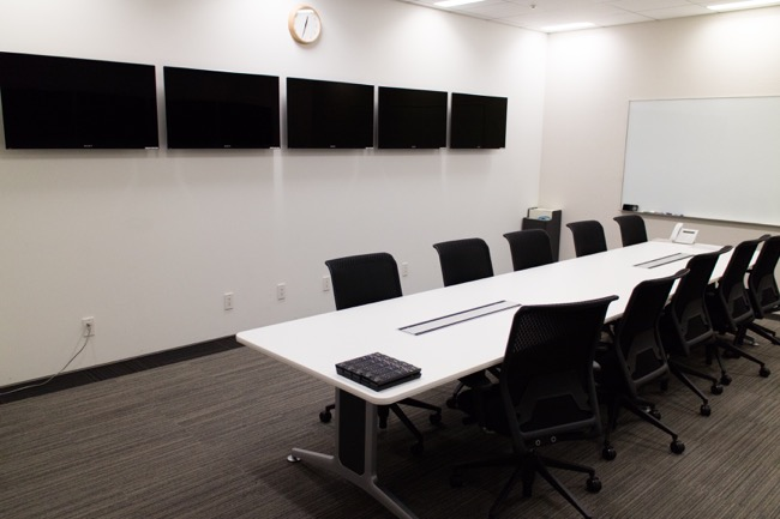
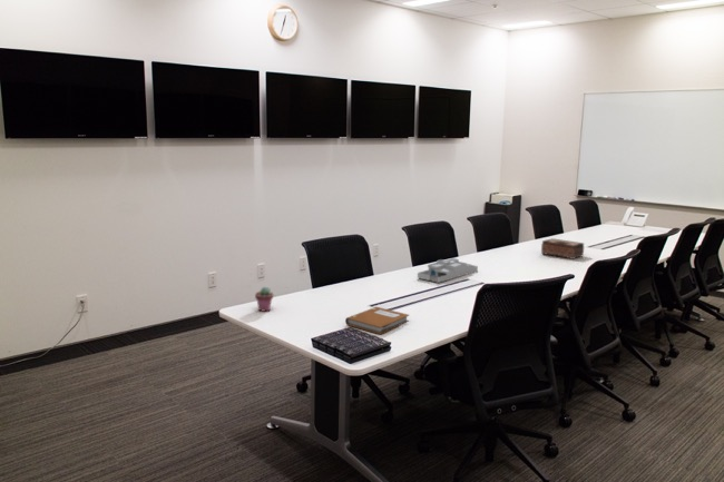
+ desk organizer (448, 267)
+ notebook (378, 318)
+ tissue box (562, 248)
+ potted succulent (264, 297)
